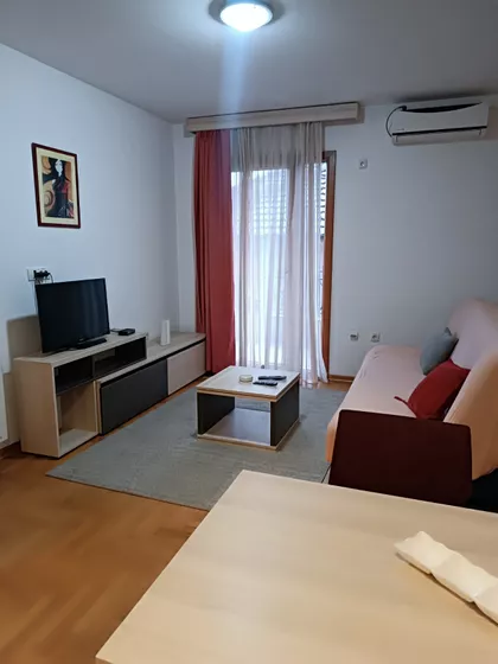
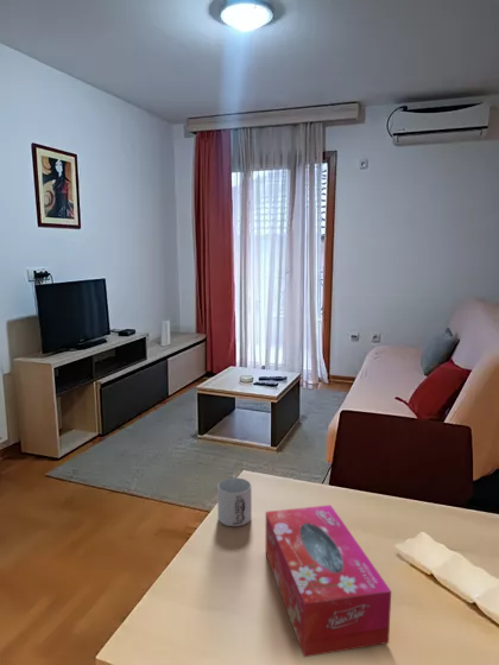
+ mug (232, 499)
+ tissue box (318, 569)
